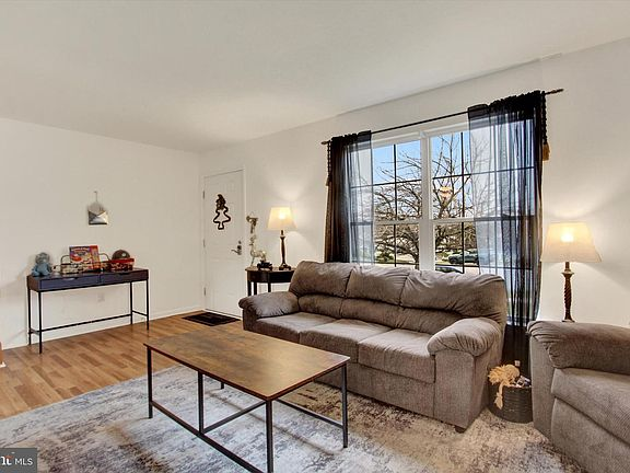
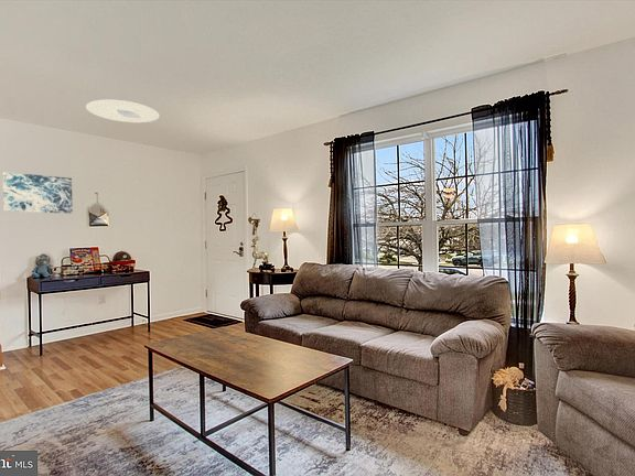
+ ceiling light (123, 108)
+ wall art (39, 193)
